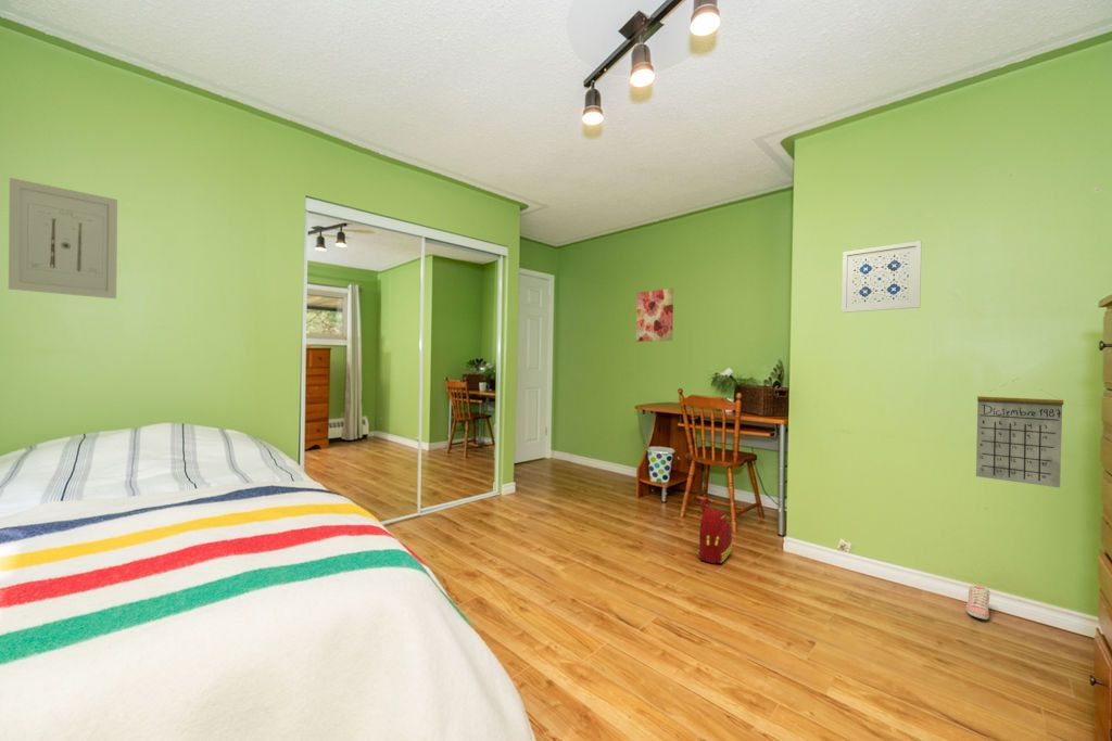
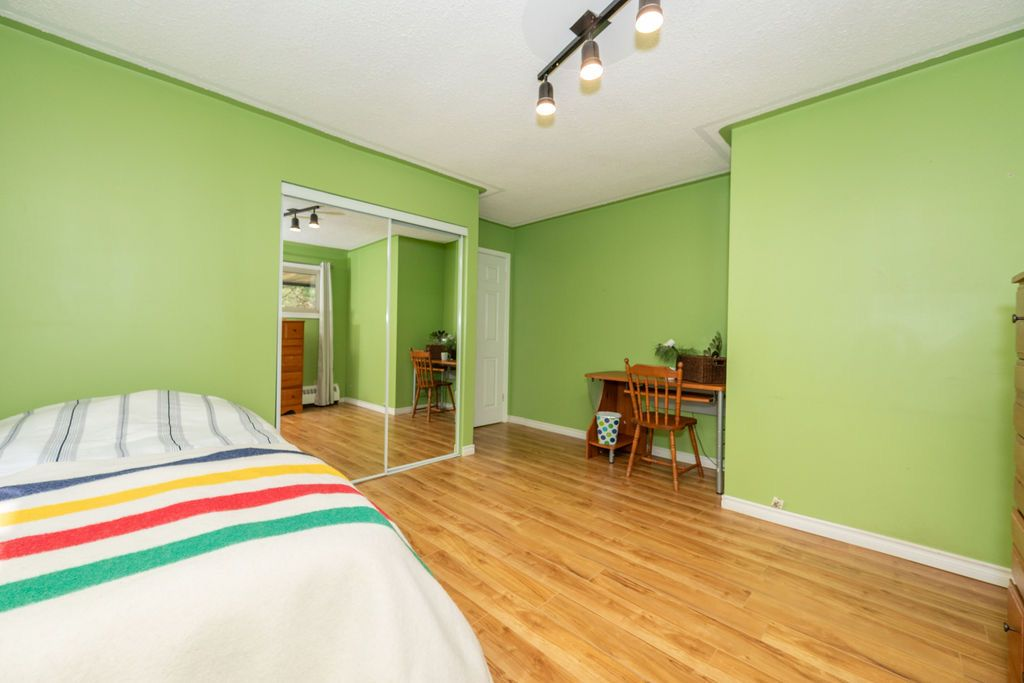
- wall art (880, 278)
- calendar (1018, 430)
- wall art (65, 241)
- backpack (715, 527)
- wall art (654, 316)
- sneaker (977, 599)
